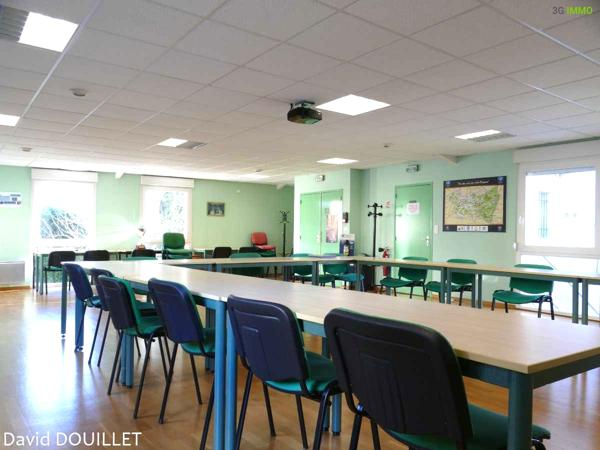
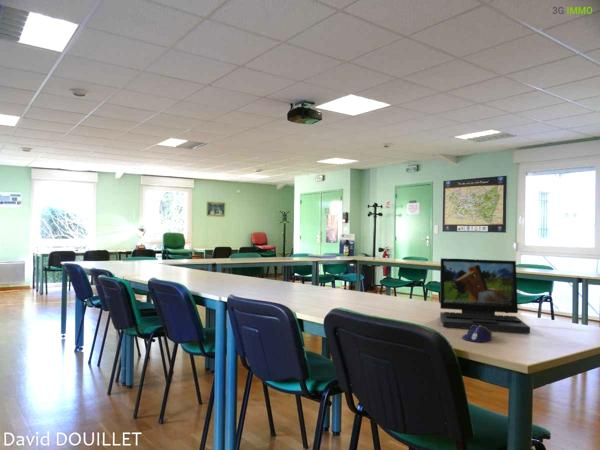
+ laptop (481, 291)
+ computer mouse (477, 331)
